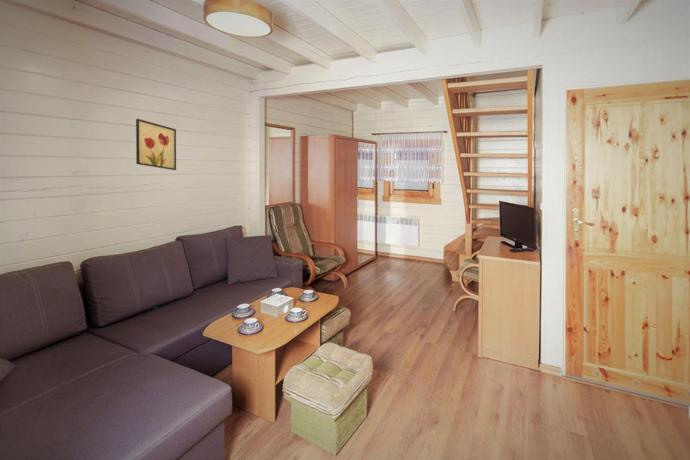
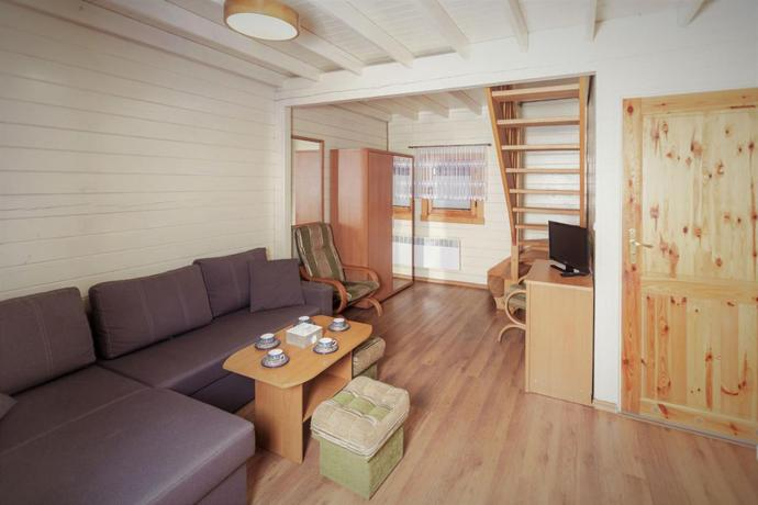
- wall art (156, 145)
